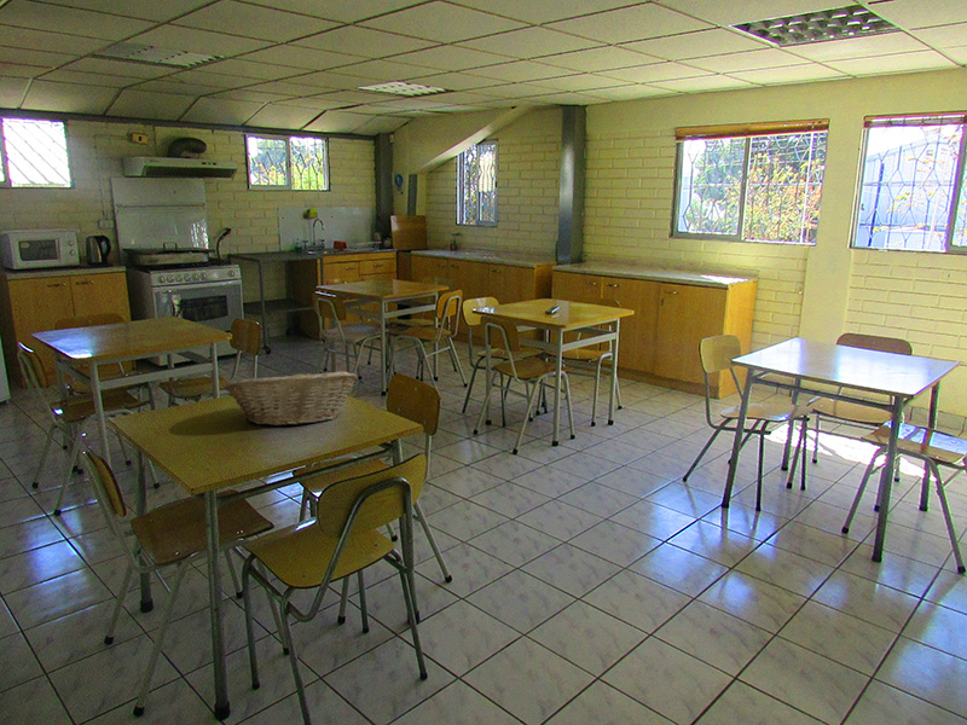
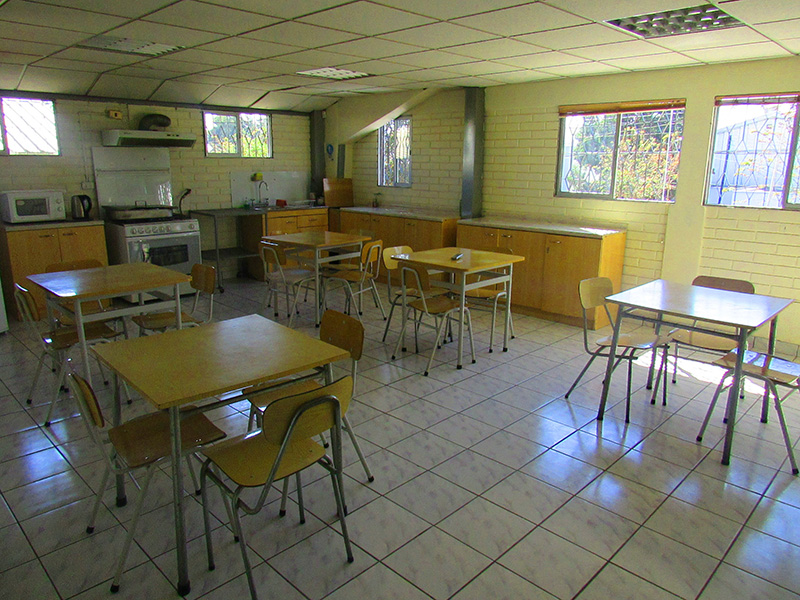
- fruit basket (293, 392)
